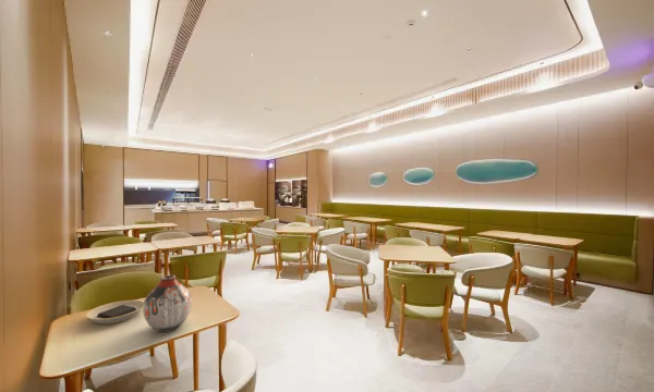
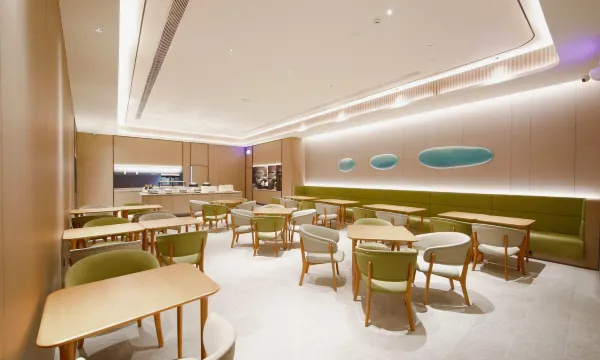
- plate (117, 311)
- vase (168, 302)
